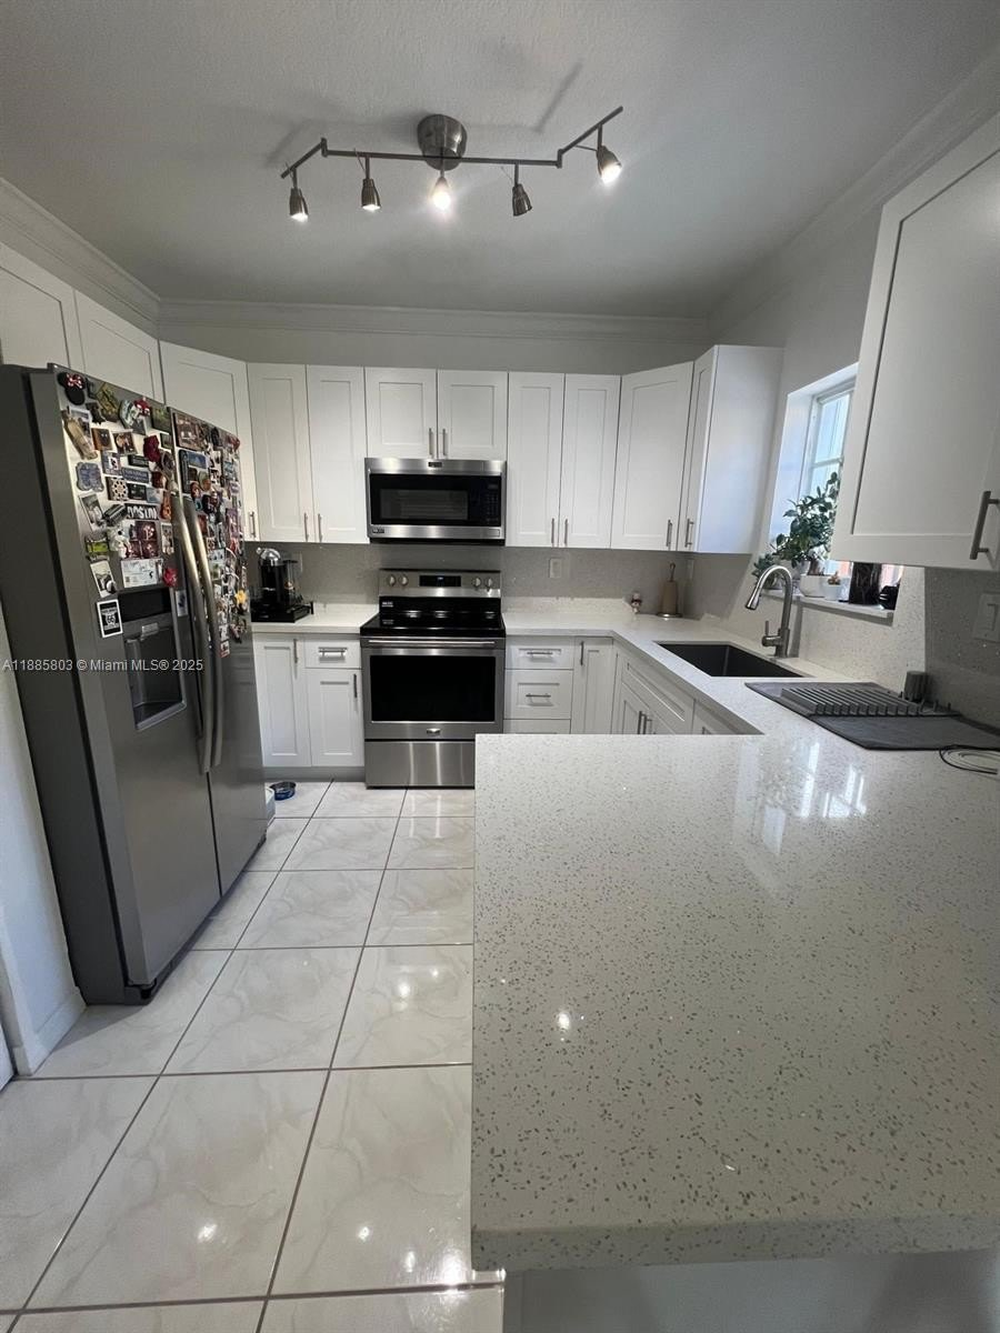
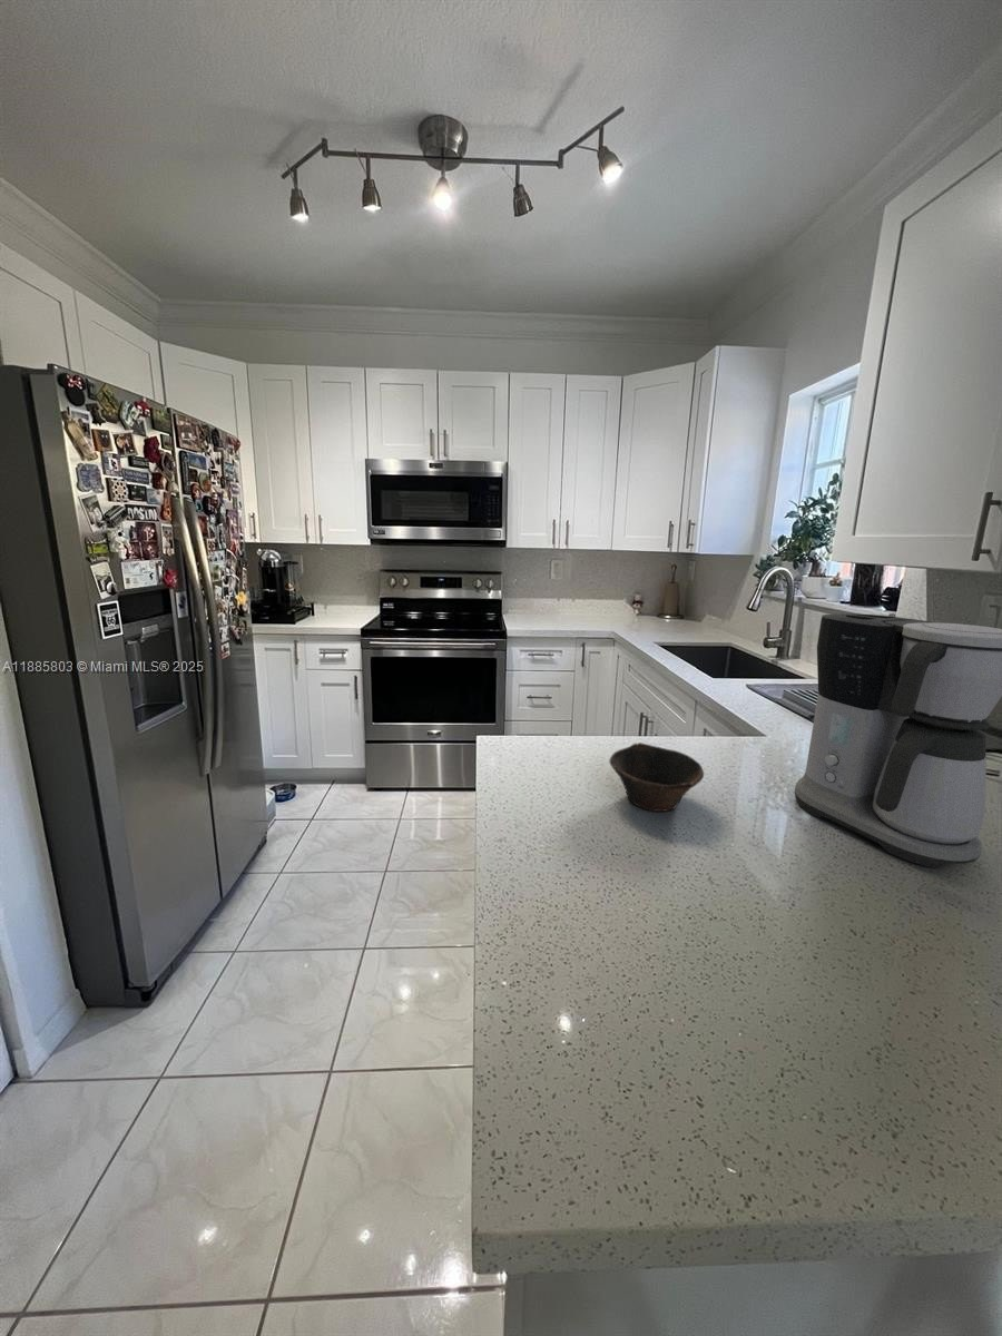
+ bowl (655, 780)
+ coffee maker (887, 728)
